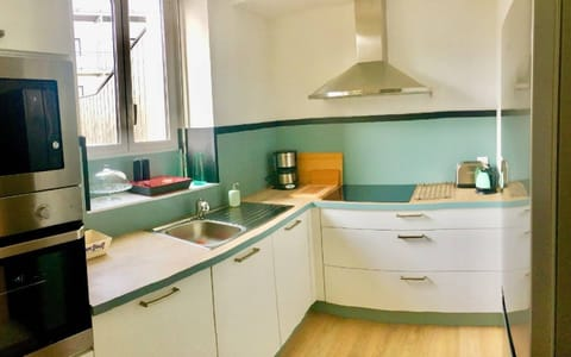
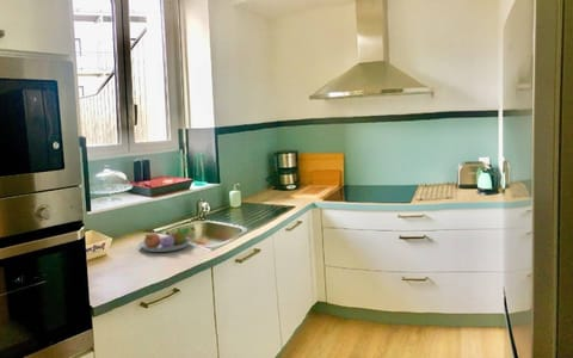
+ fruit bowl (166, 236)
